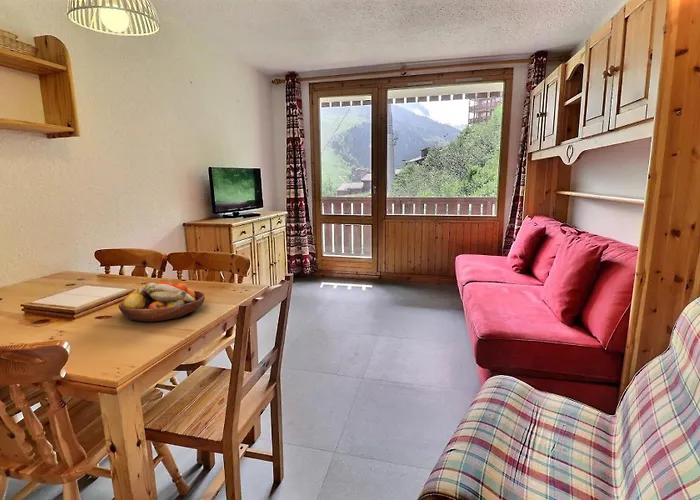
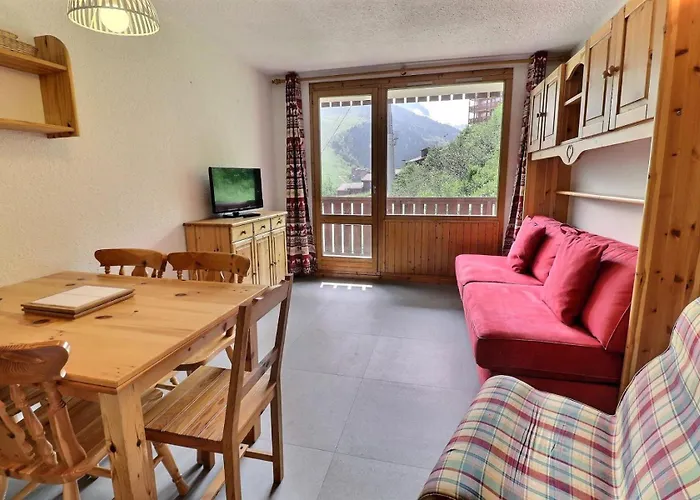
- fruit bowl (163, 296)
